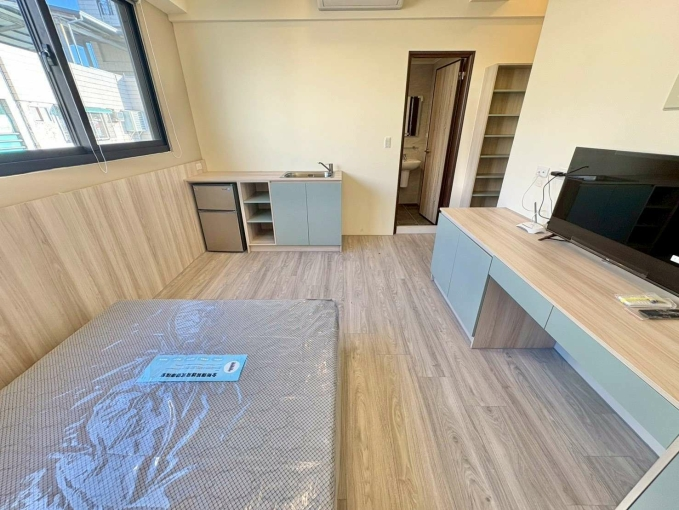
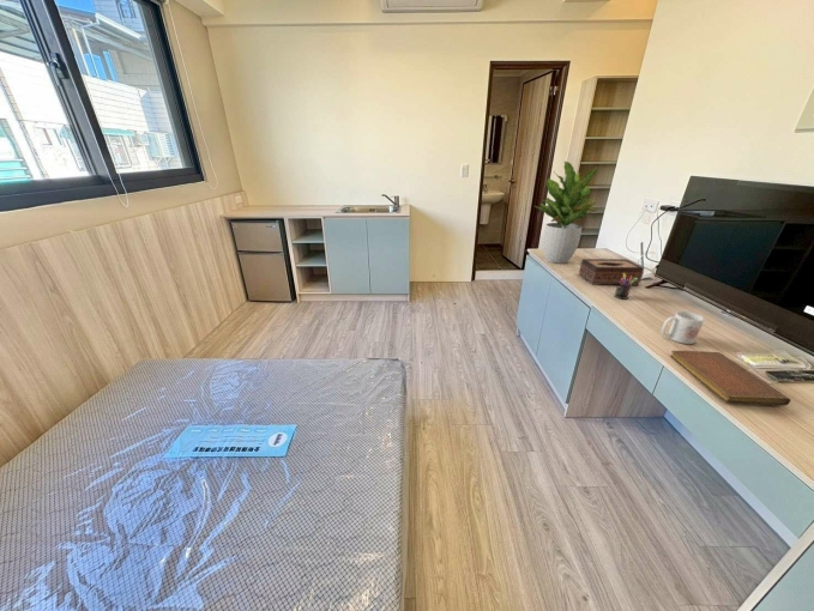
+ notebook (723, 375)
+ tissue box (609, 271)
+ pen holder (626, 285)
+ mug (680, 327)
+ potted plant (568, 213)
